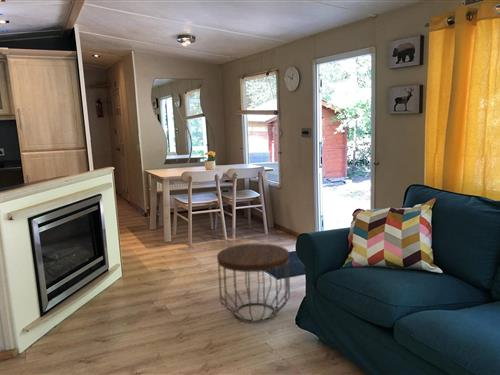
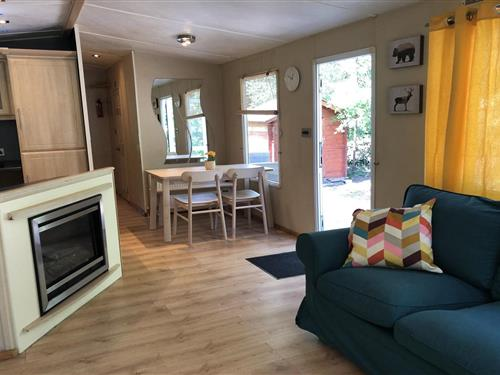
- side table (258, 283)
